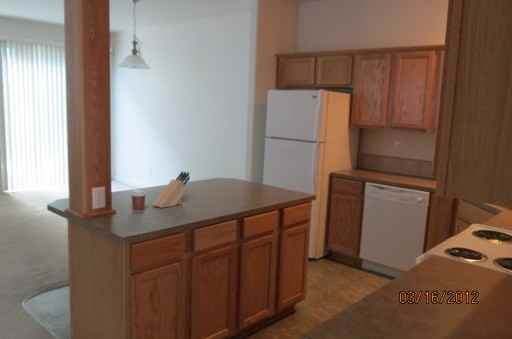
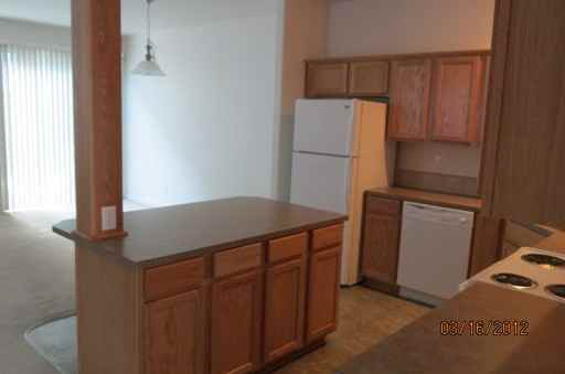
- coffee cup (138, 200)
- knife block (172, 188)
